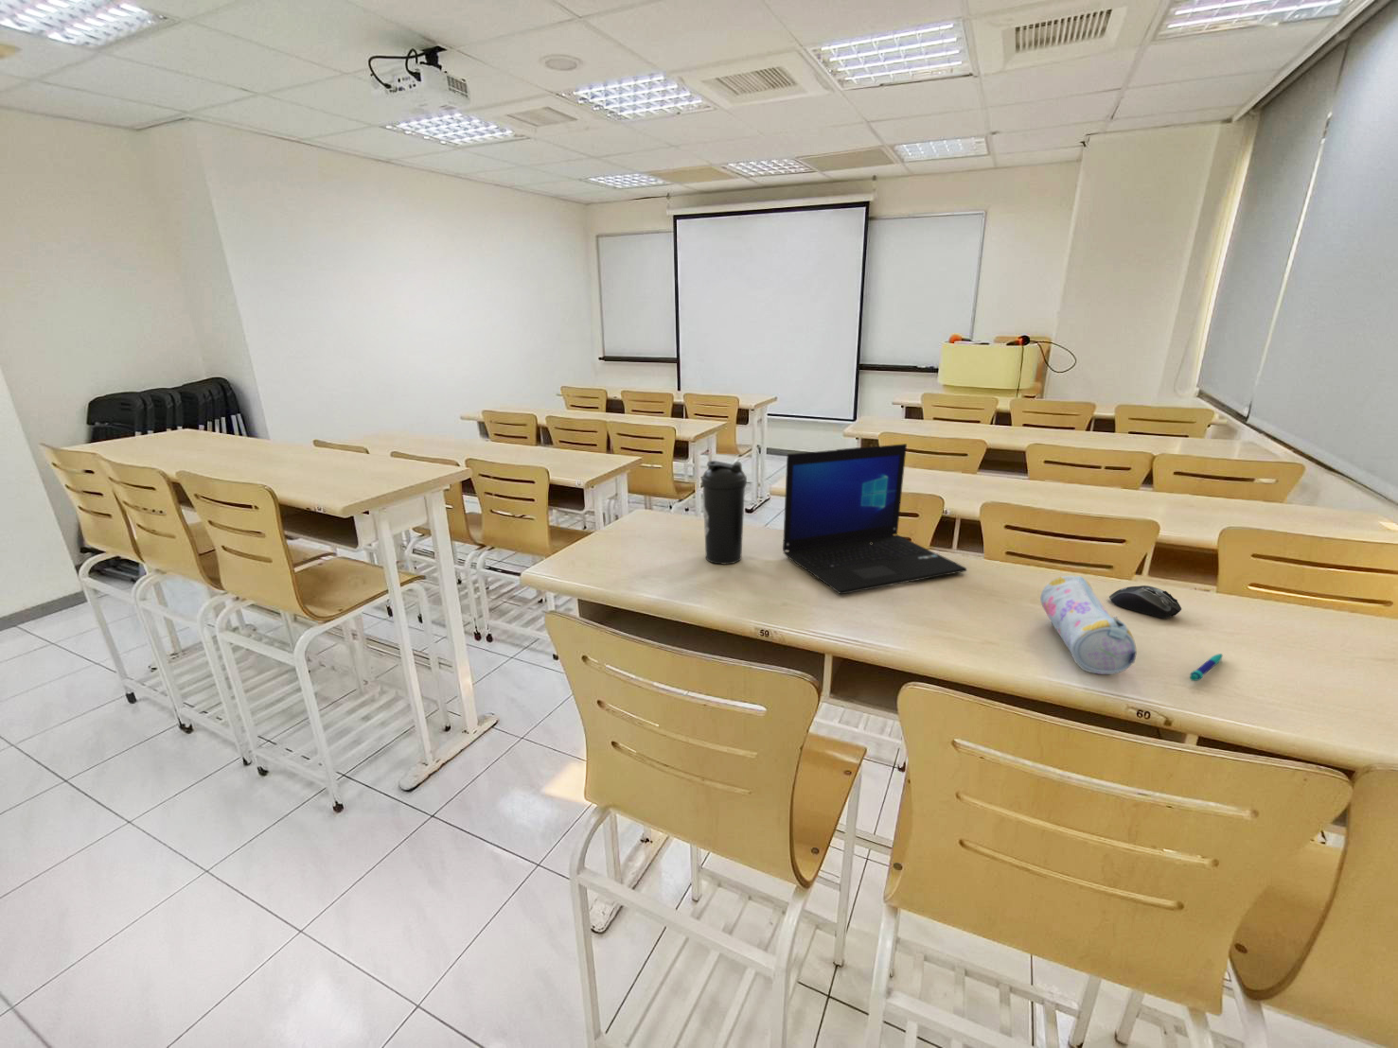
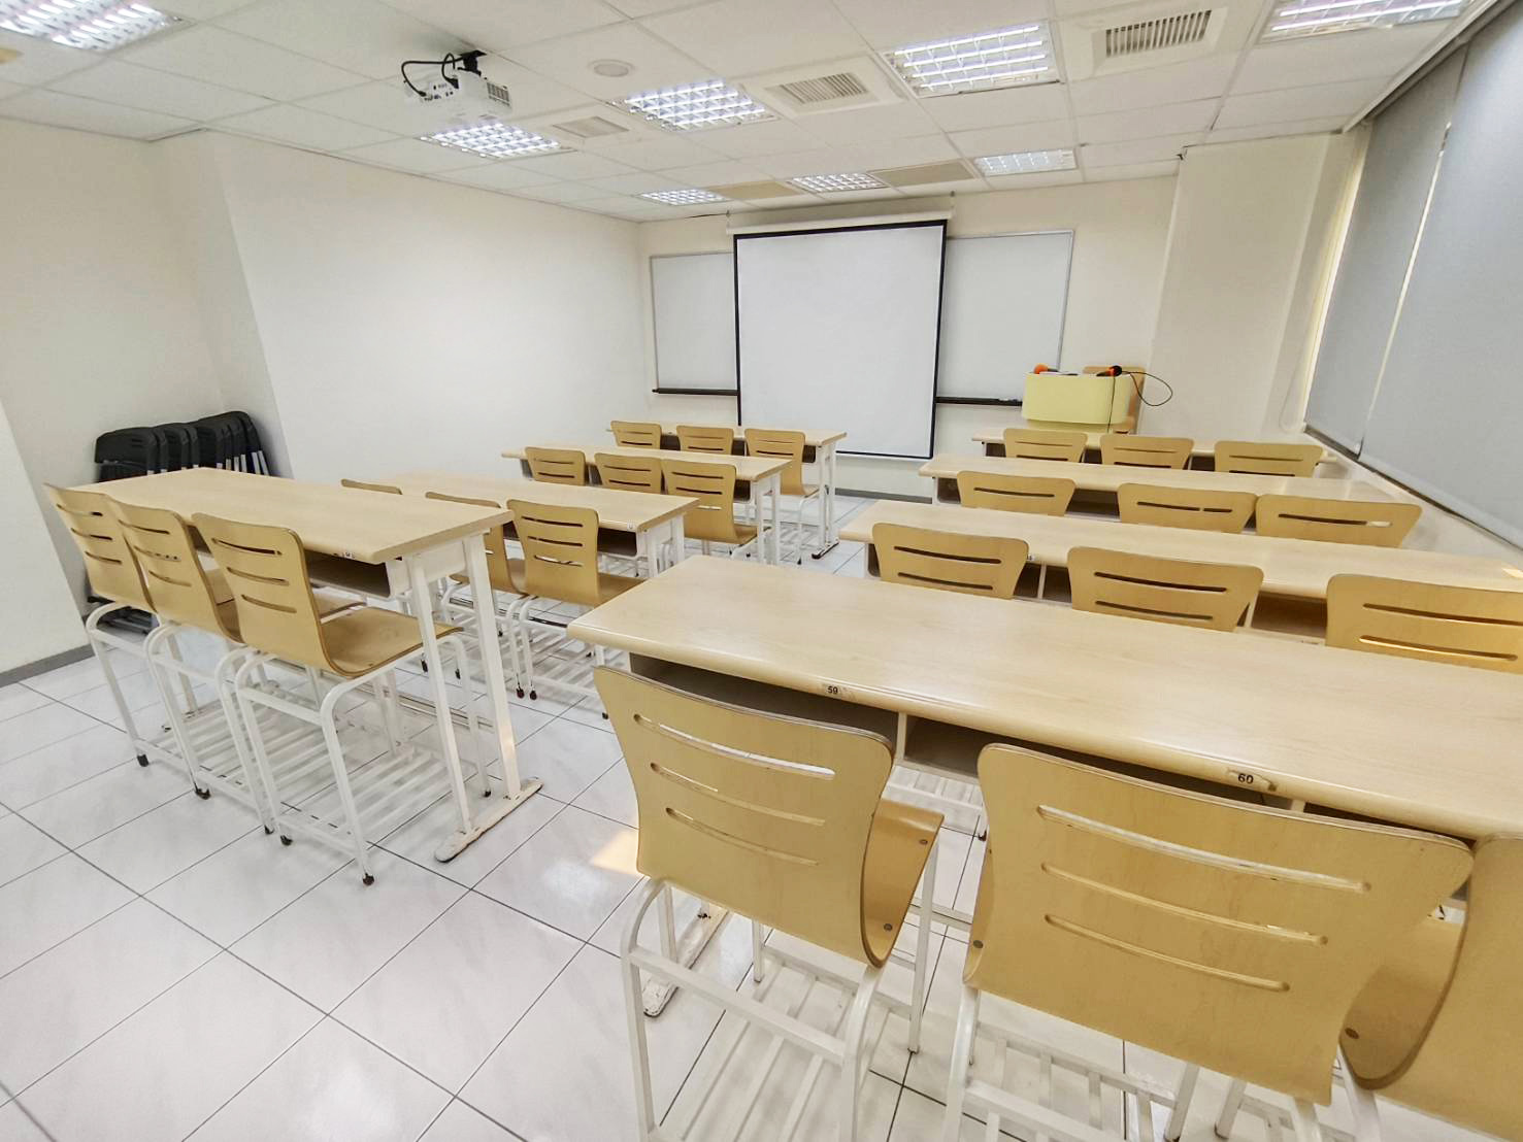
- pencil case (1084, 621)
- water bottle (723, 511)
- pen (1209, 665)
- computer mouse (1146, 598)
- laptop (875, 513)
